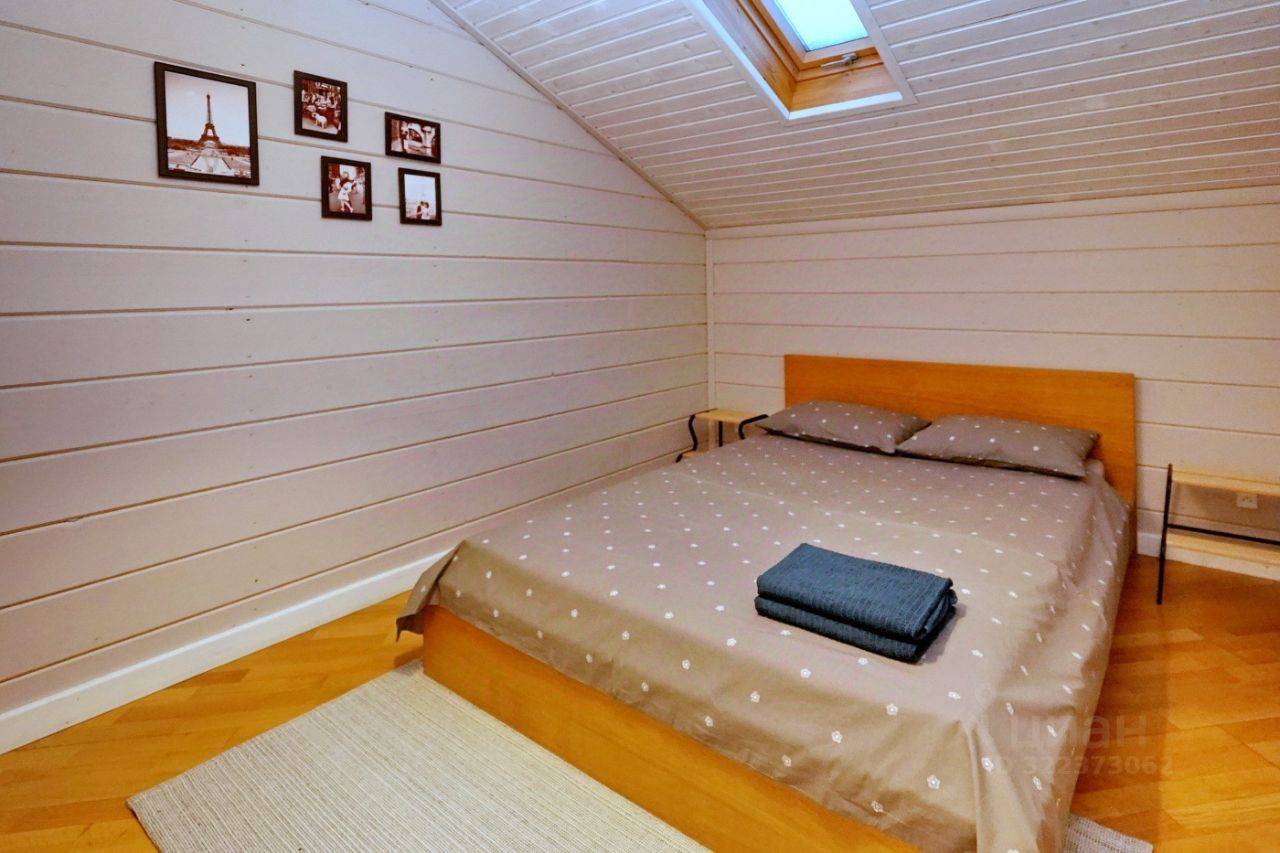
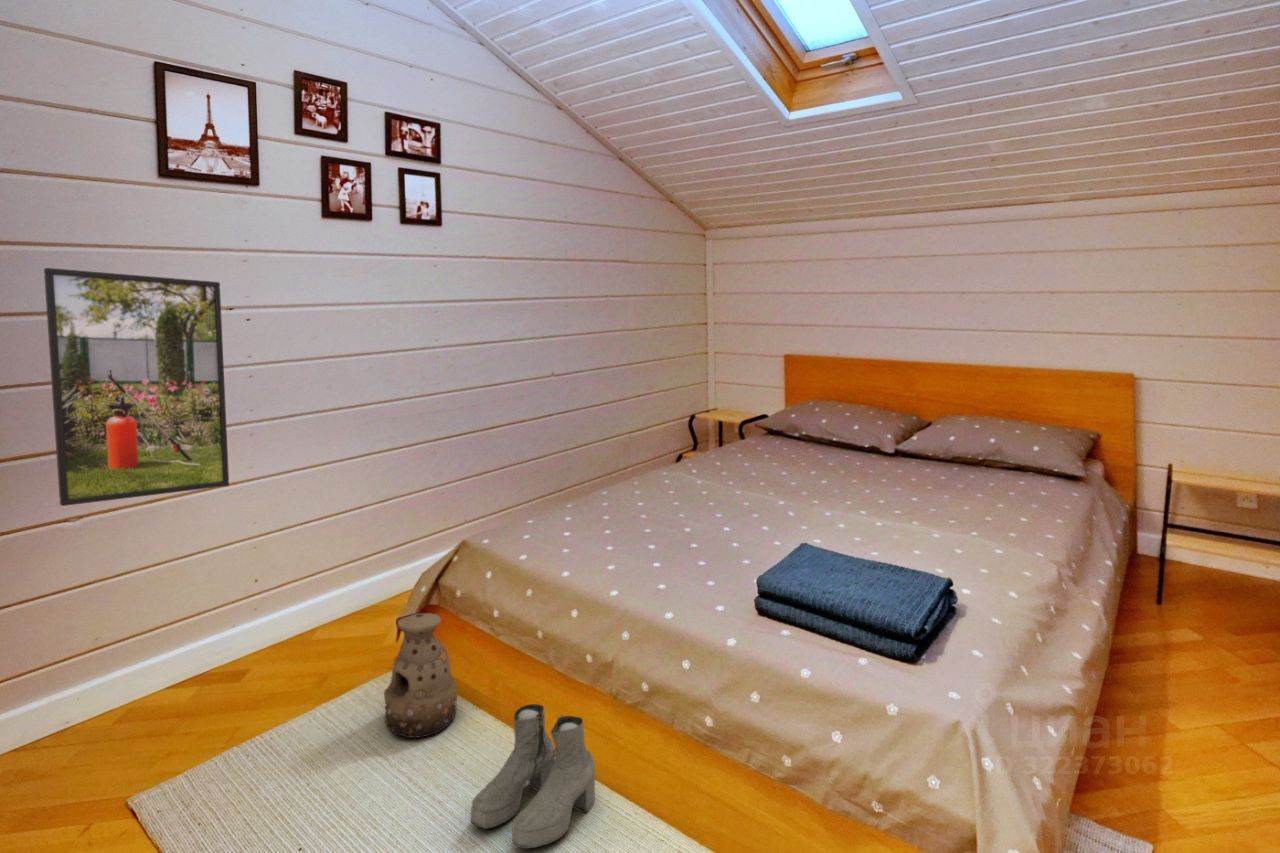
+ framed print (144, 386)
+ boots (535, 768)
+ lantern (420, 668)
